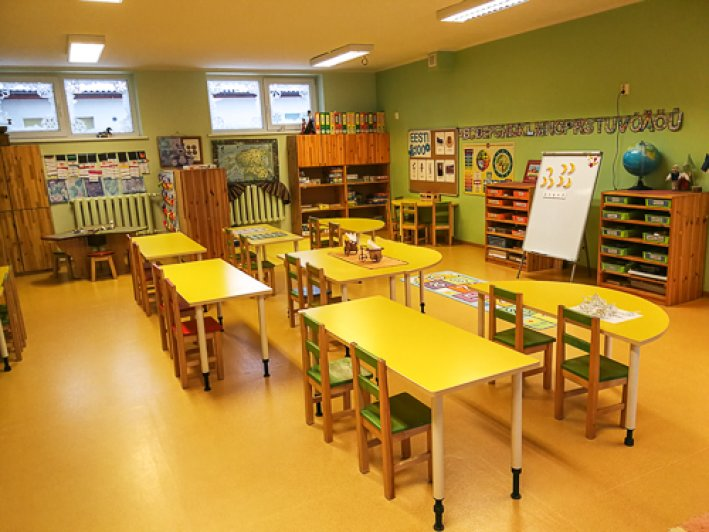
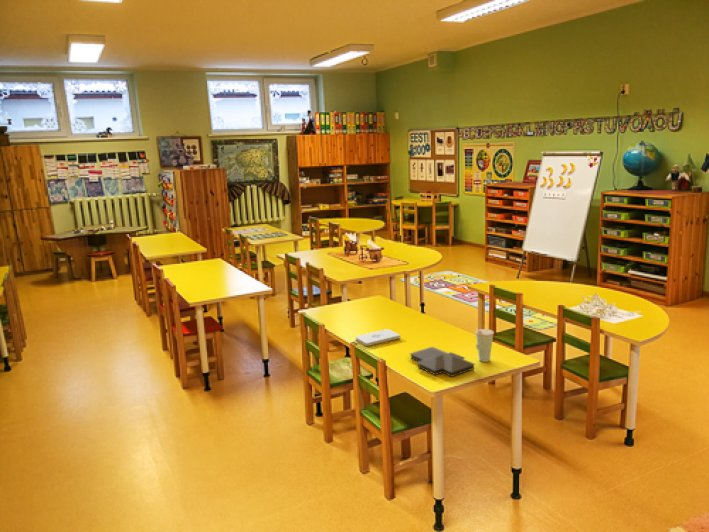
+ notepad (377, 337)
+ cup (484, 344)
+ papers (439, 358)
